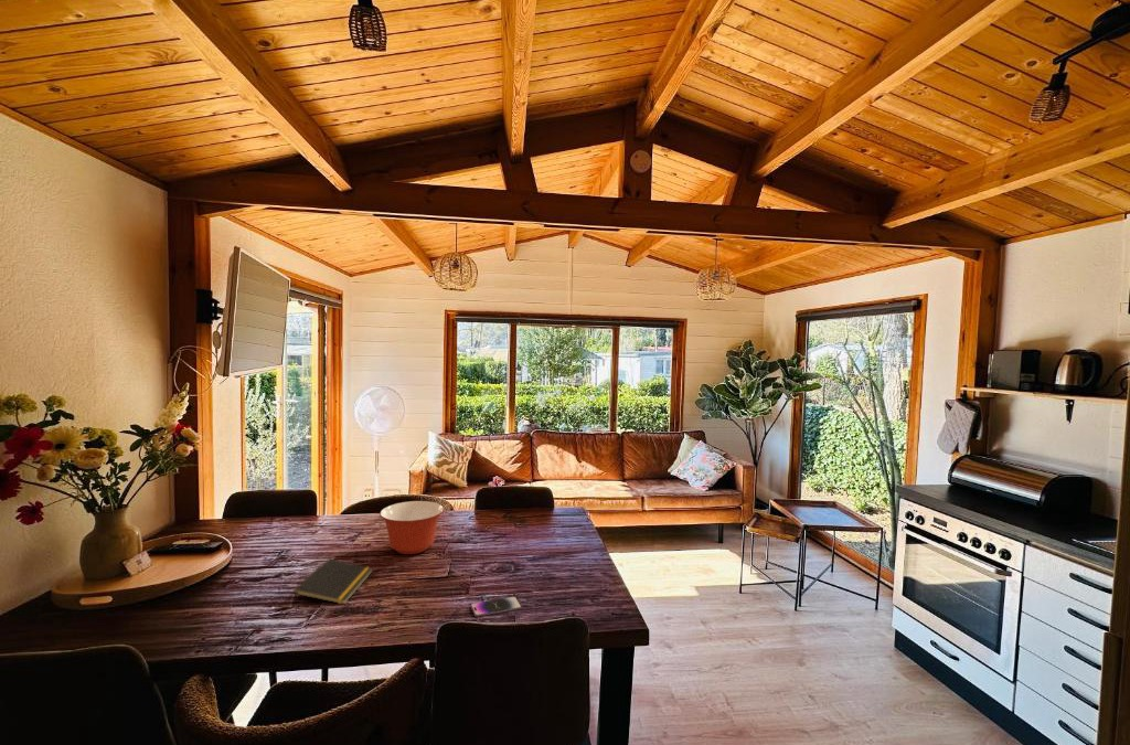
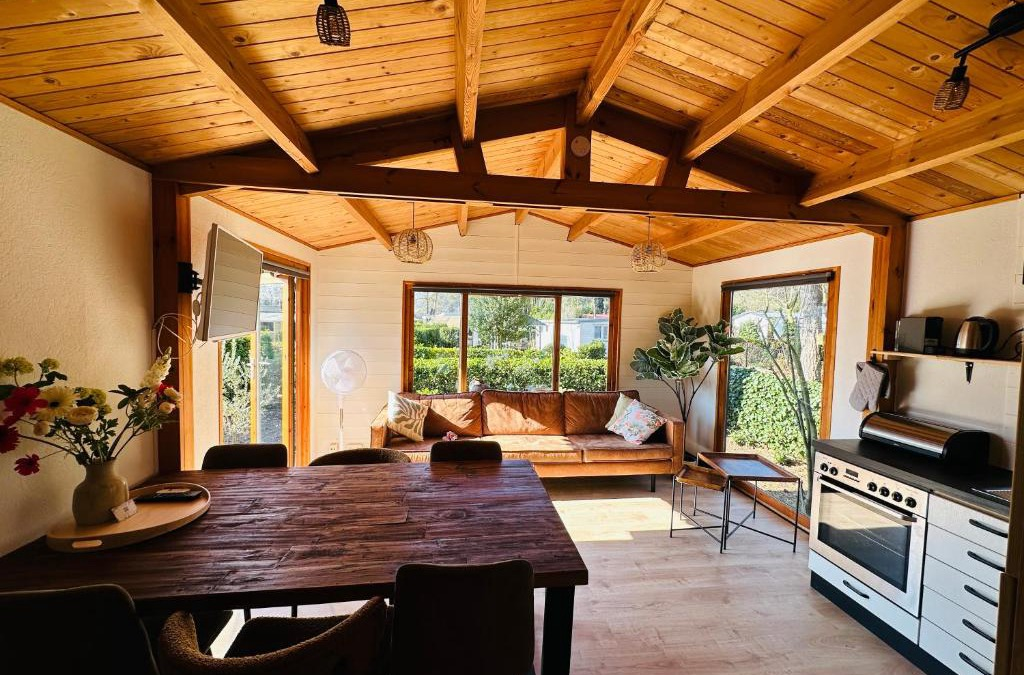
- smartphone (495, 606)
- mixing bowl (412, 529)
- notepad (335, 579)
